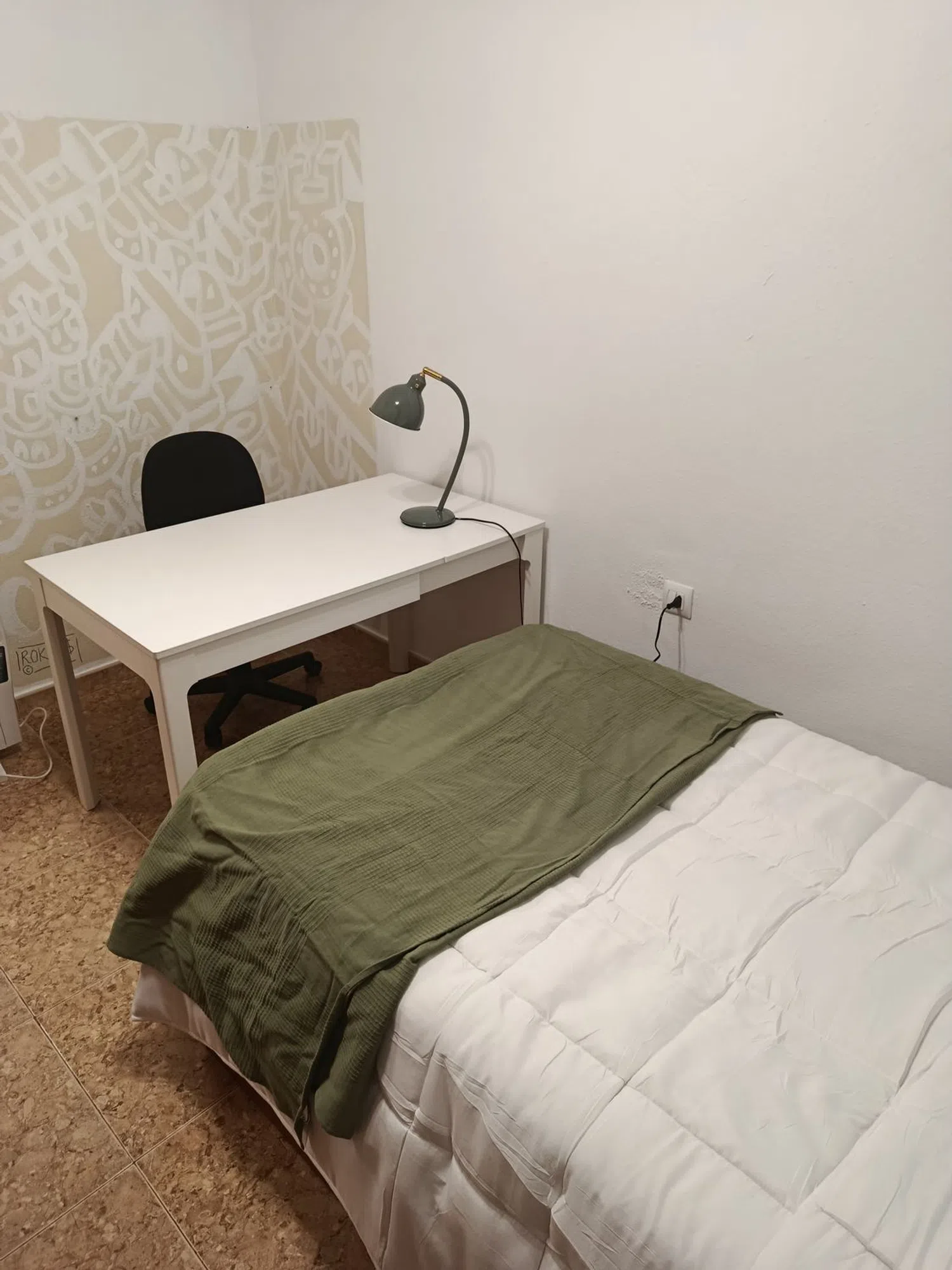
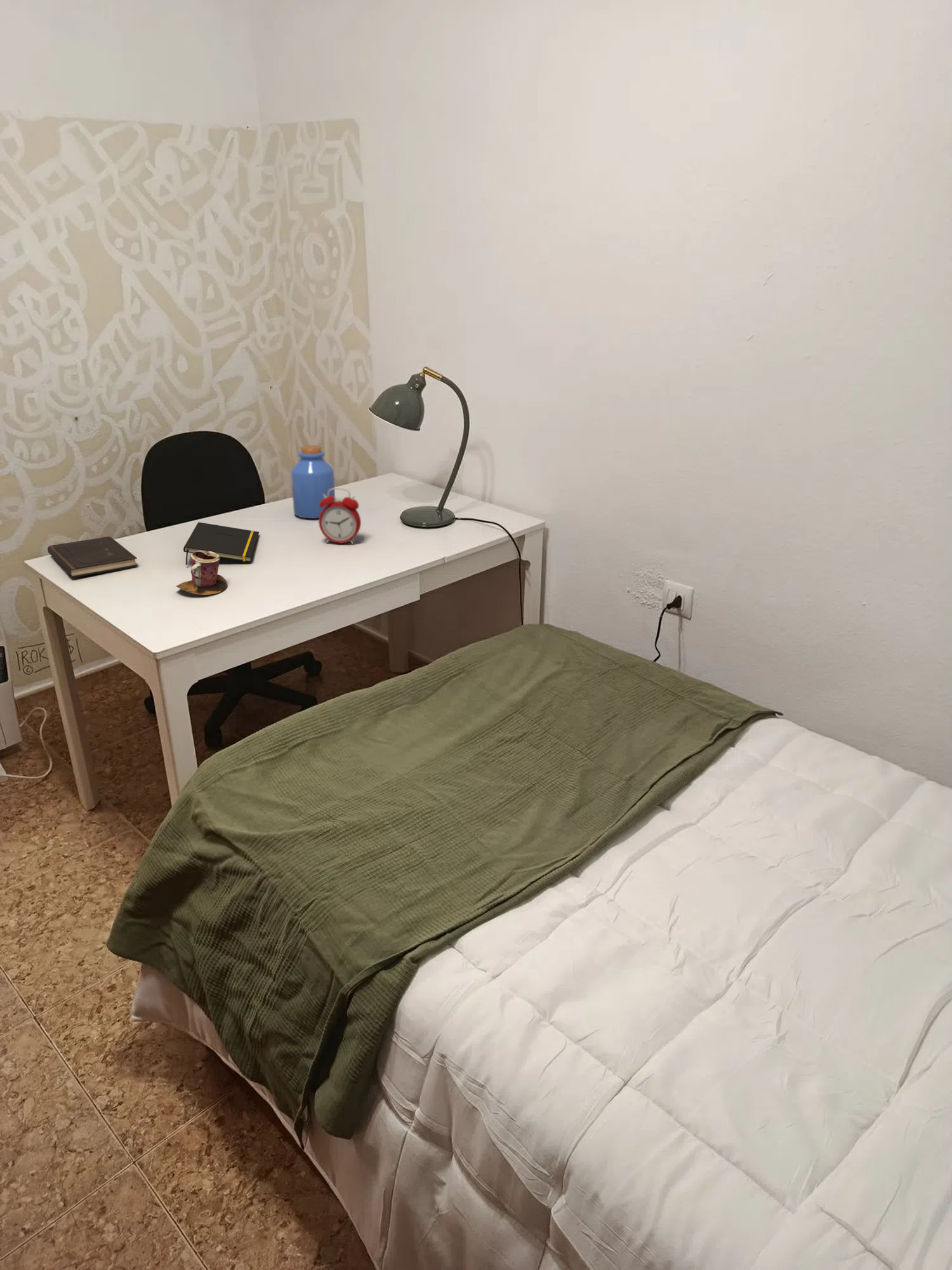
+ alarm clock (340, 515)
+ mug (201, 571)
+ hardcover book (91, 556)
+ jar (313, 480)
+ notepad (223, 541)
